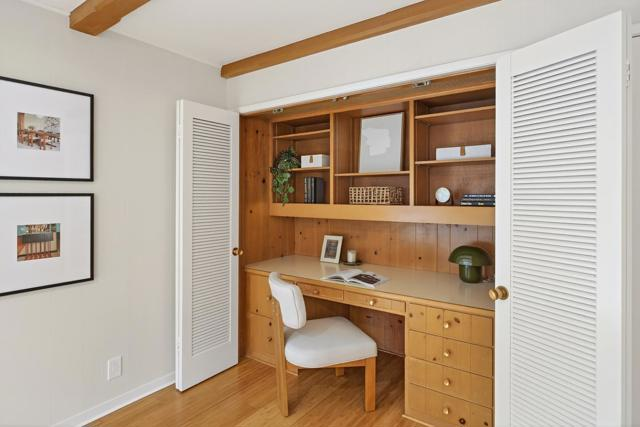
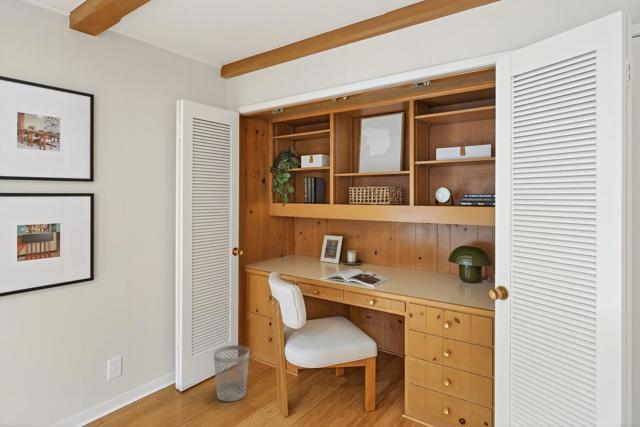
+ wastebasket (232, 373)
